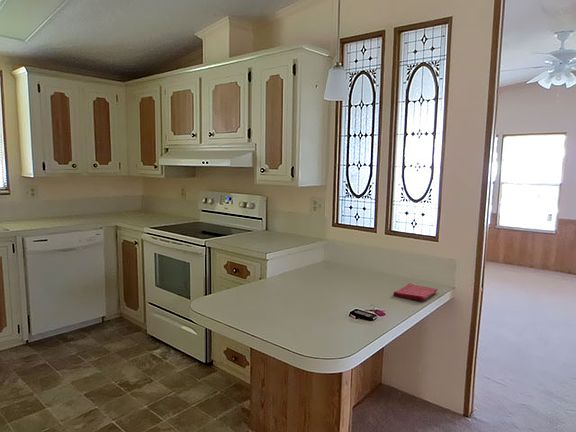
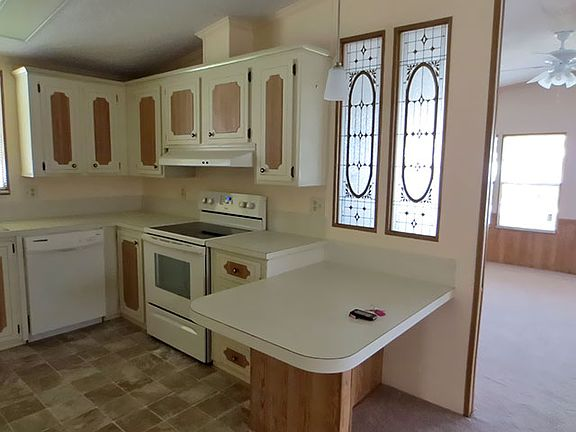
- dish towel (415, 291)
